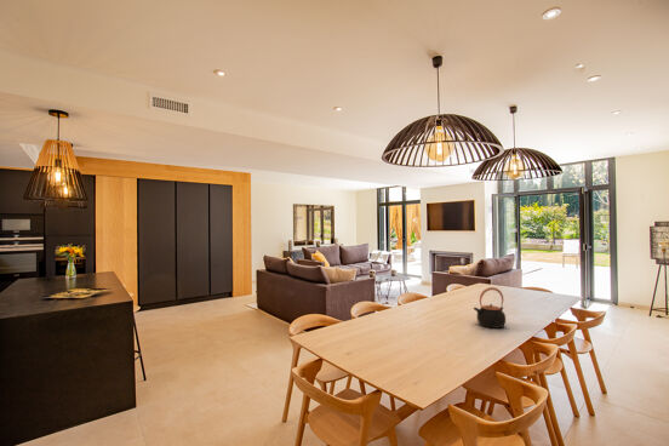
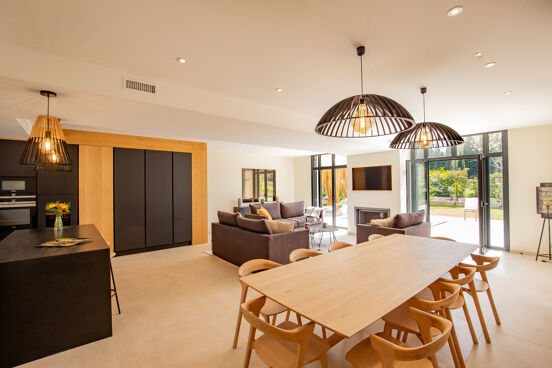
- teapot (488, 305)
